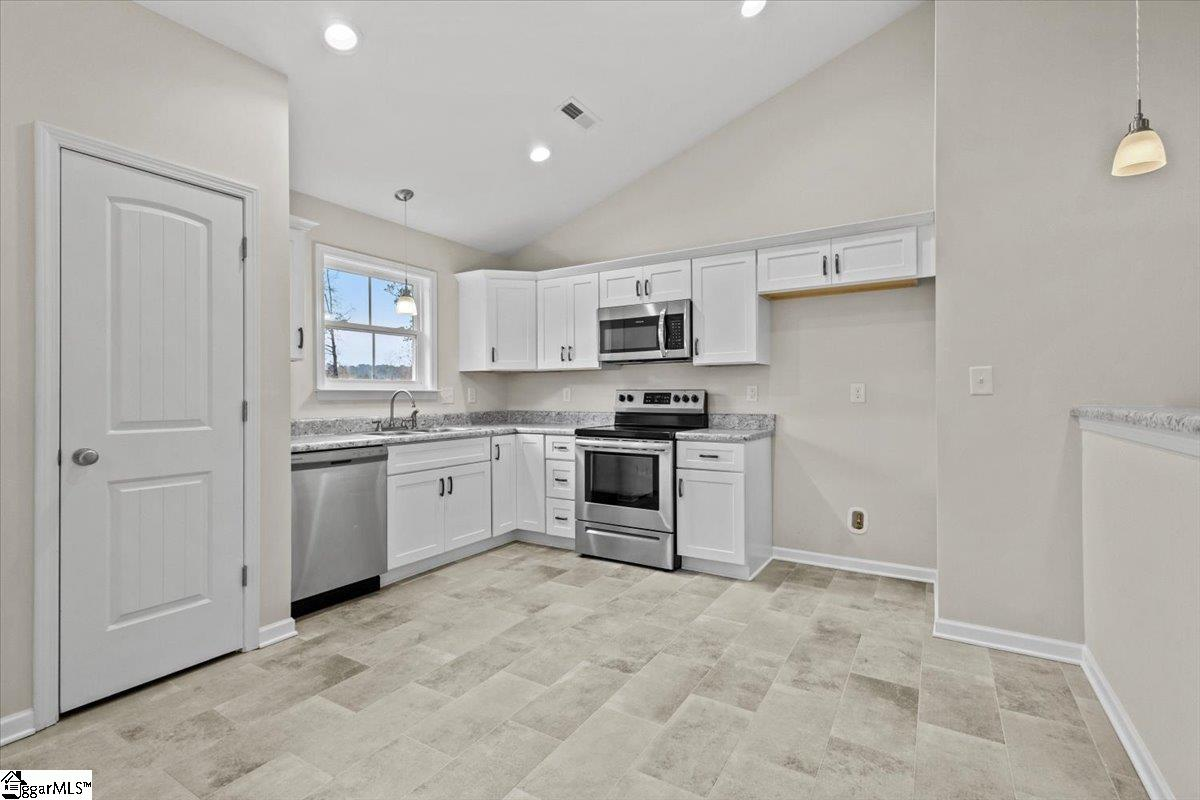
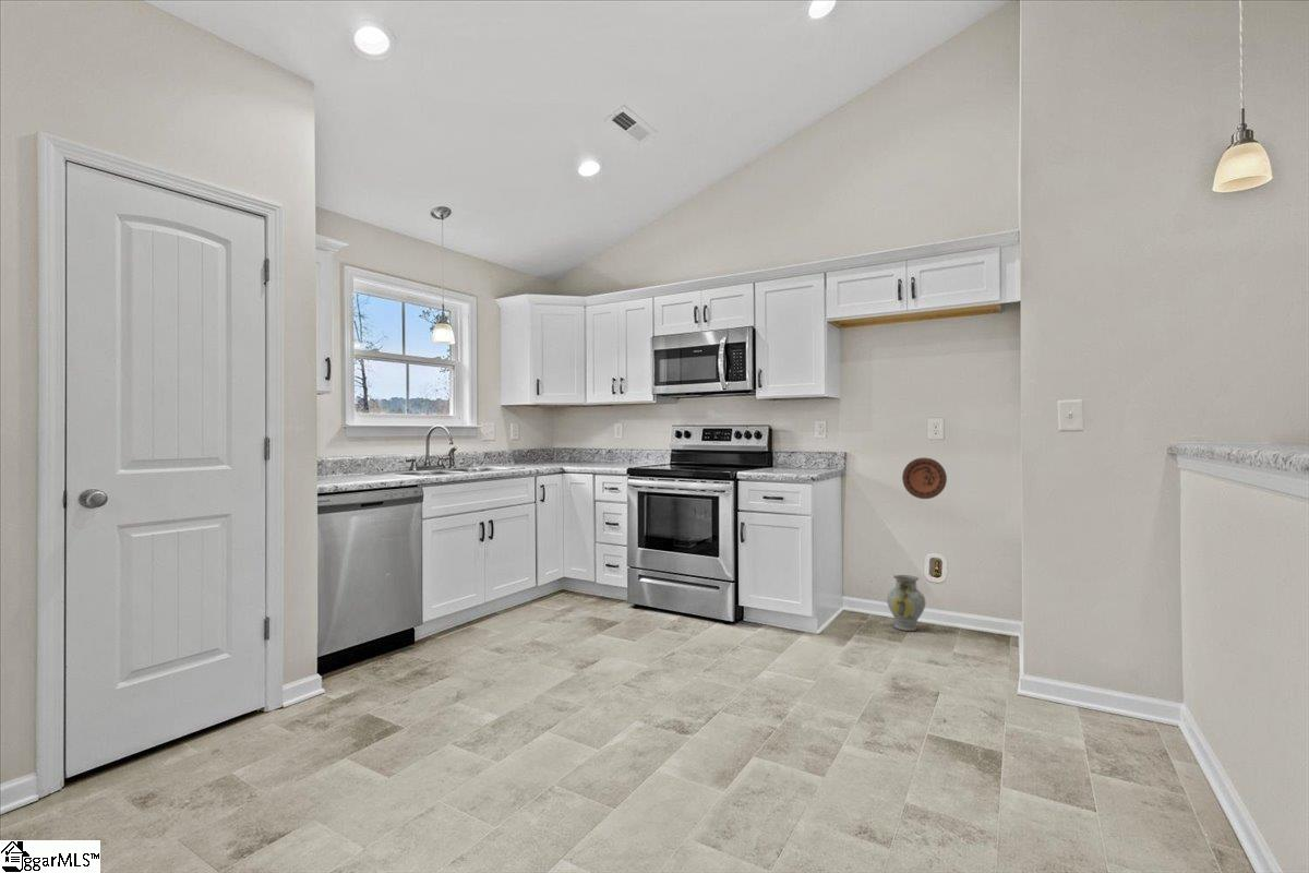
+ ceramic jug (905, 602)
+ decorative plate (924, 478)
